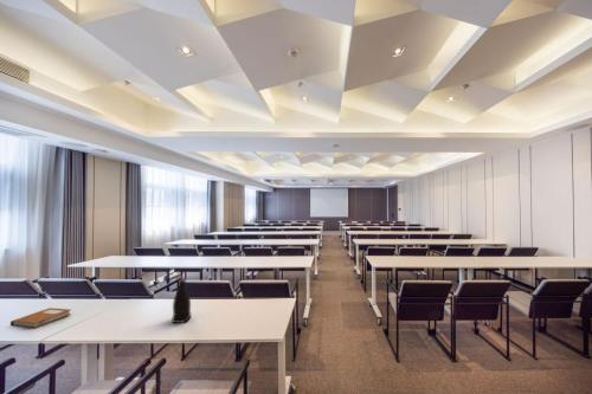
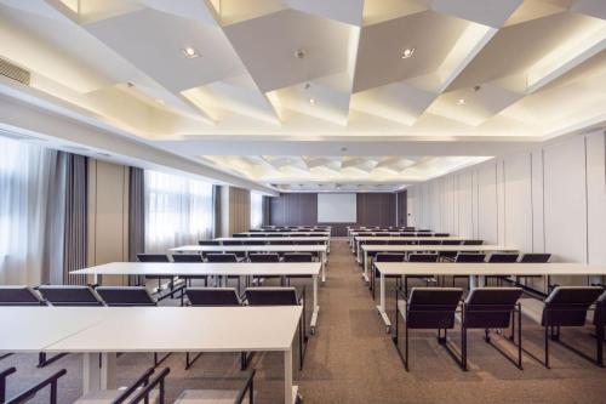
- notebook (43, 316)
- bottle (181, 299)
